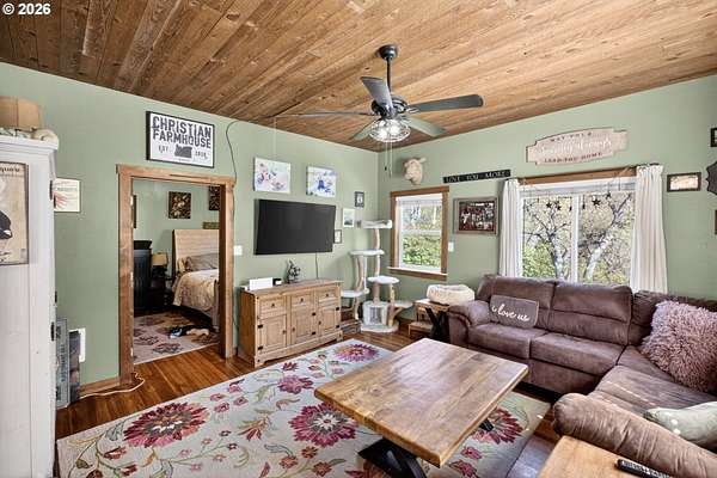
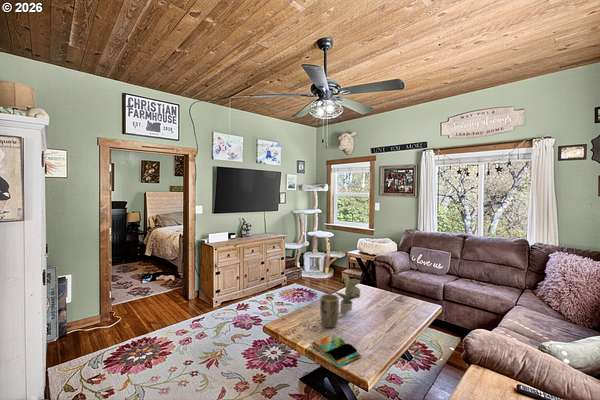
+ potted plant (349, 295)
+ plant pot (329, 311)
+ book (335, 348)
